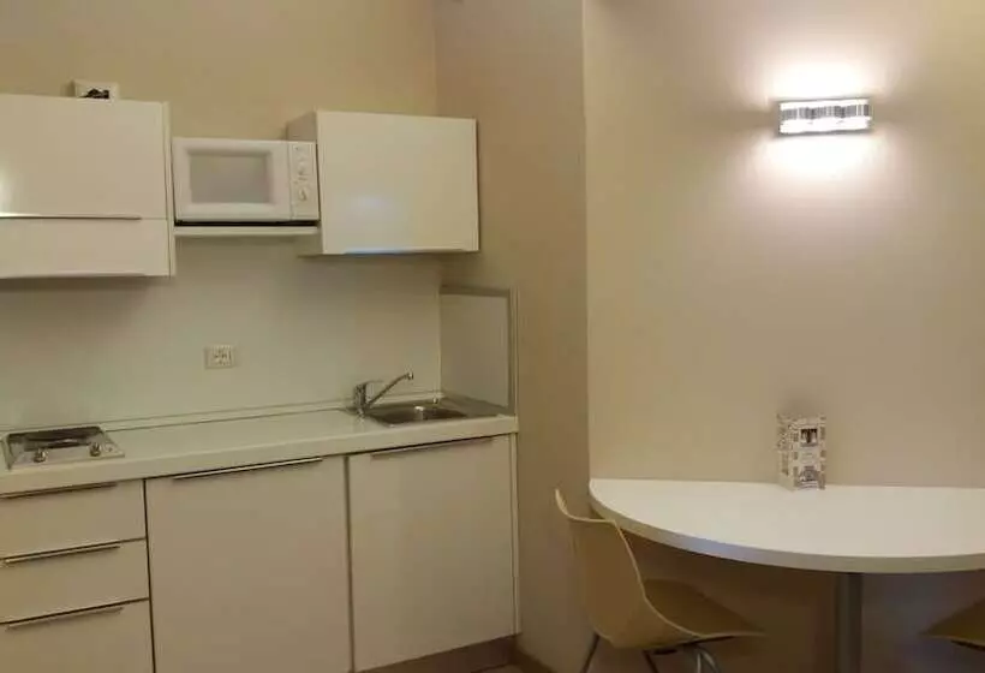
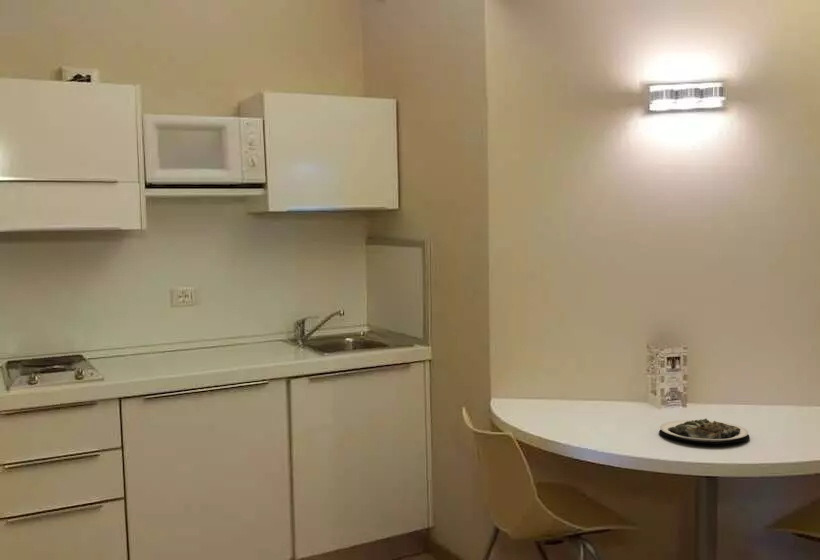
+ plate (703, 428)
